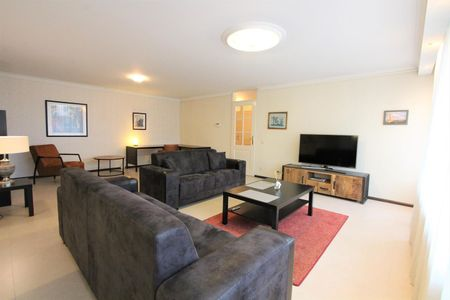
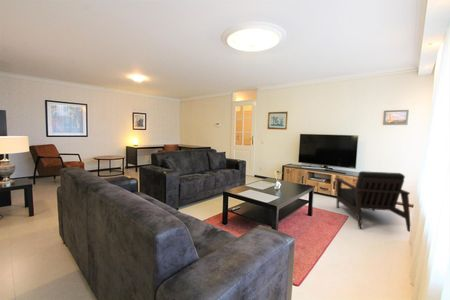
+ armchair (369, 194)
